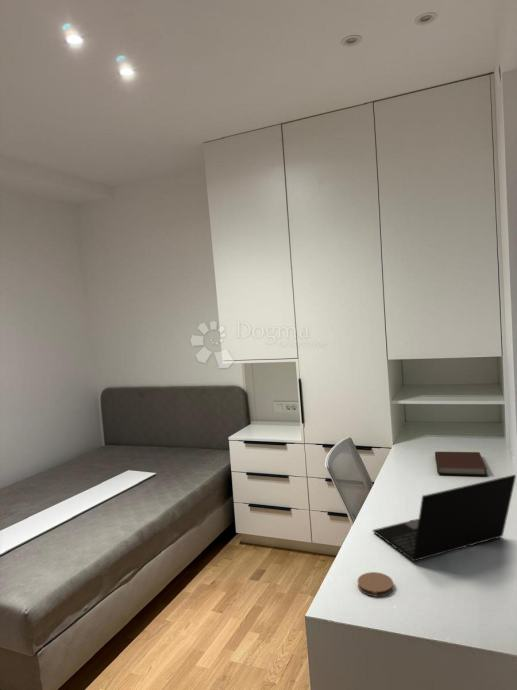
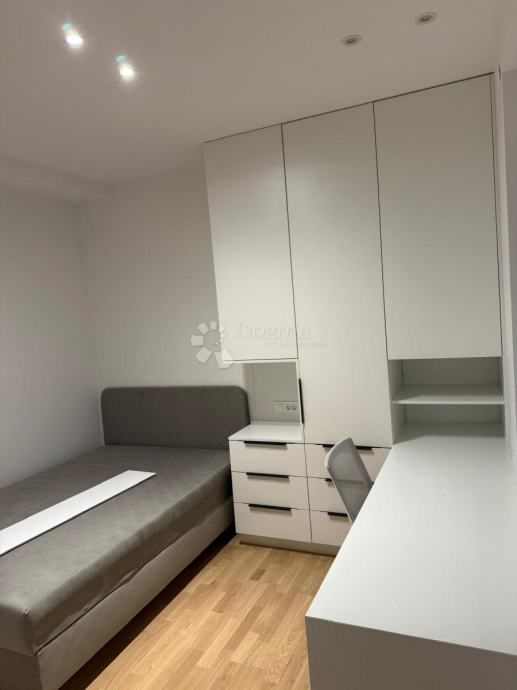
- laptop (440, 505)
- notebook (459, 462)
- coaster (375, 583)
